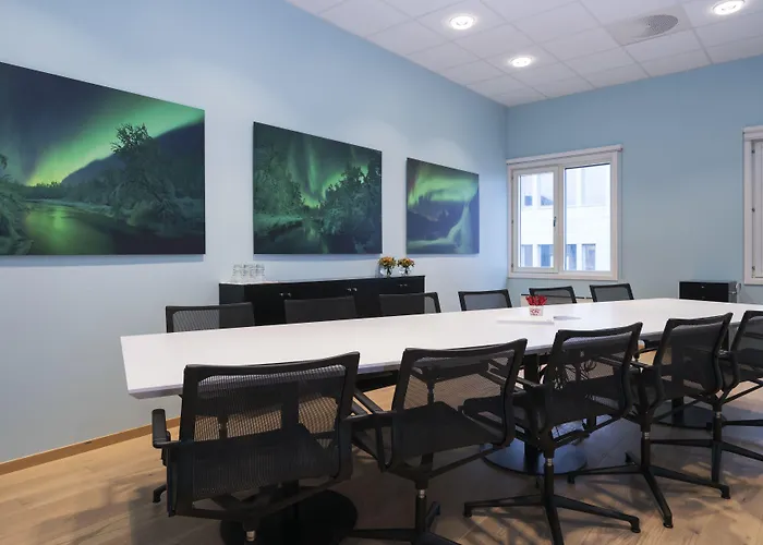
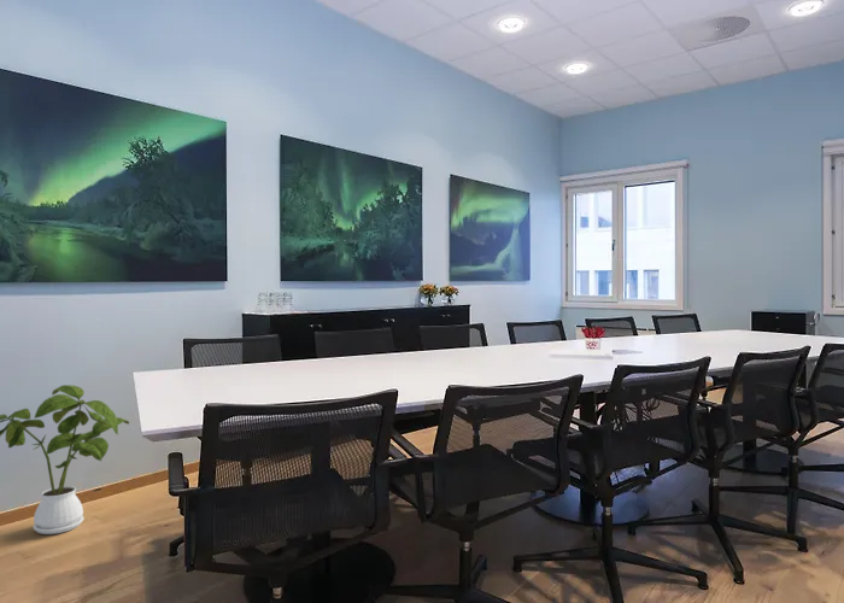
+ house plant (72, 457)
